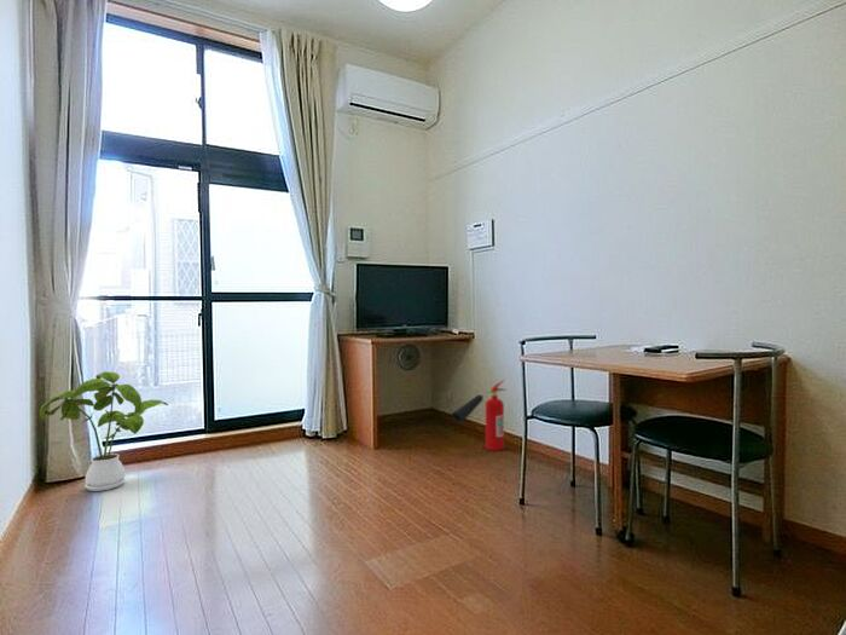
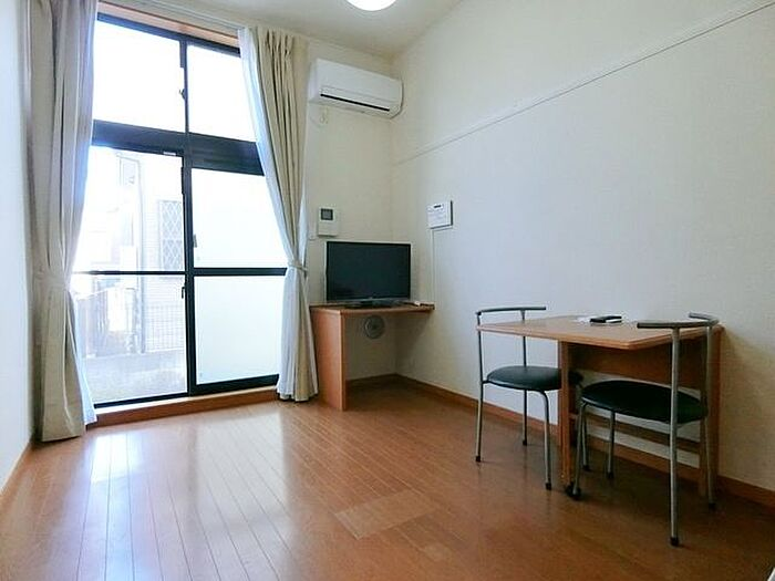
- fire extinguisher (486, 416)
- house plant (115, 428)
